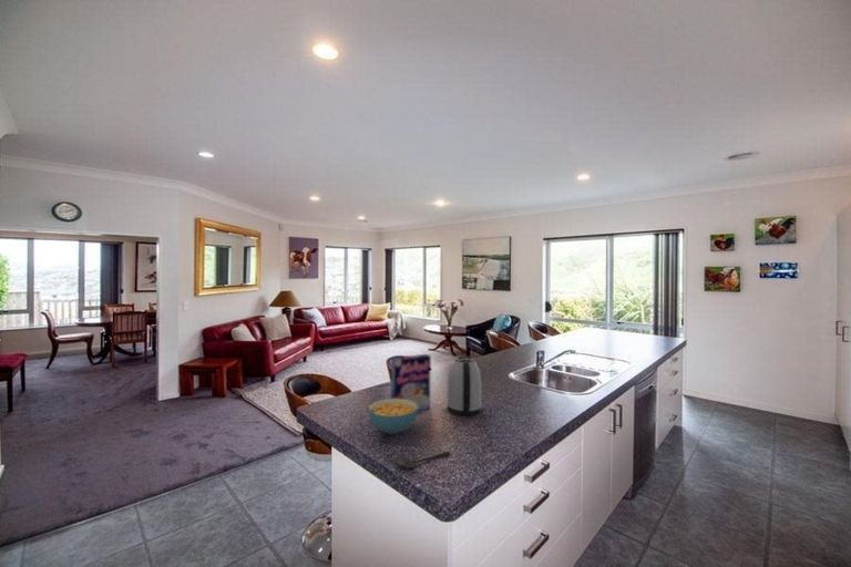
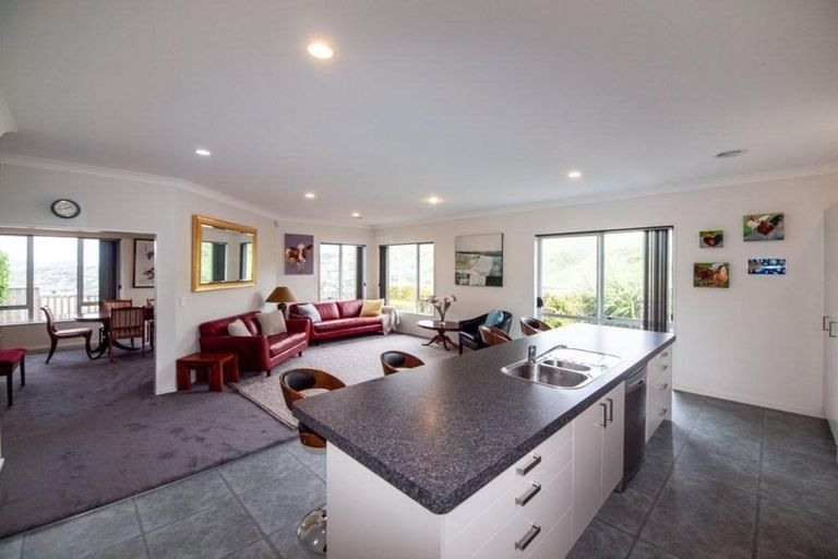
- kettle (464, 384)
- cereal bowl (392, 419)
- spoon (424, 458)
- cereal box (410, 382)
